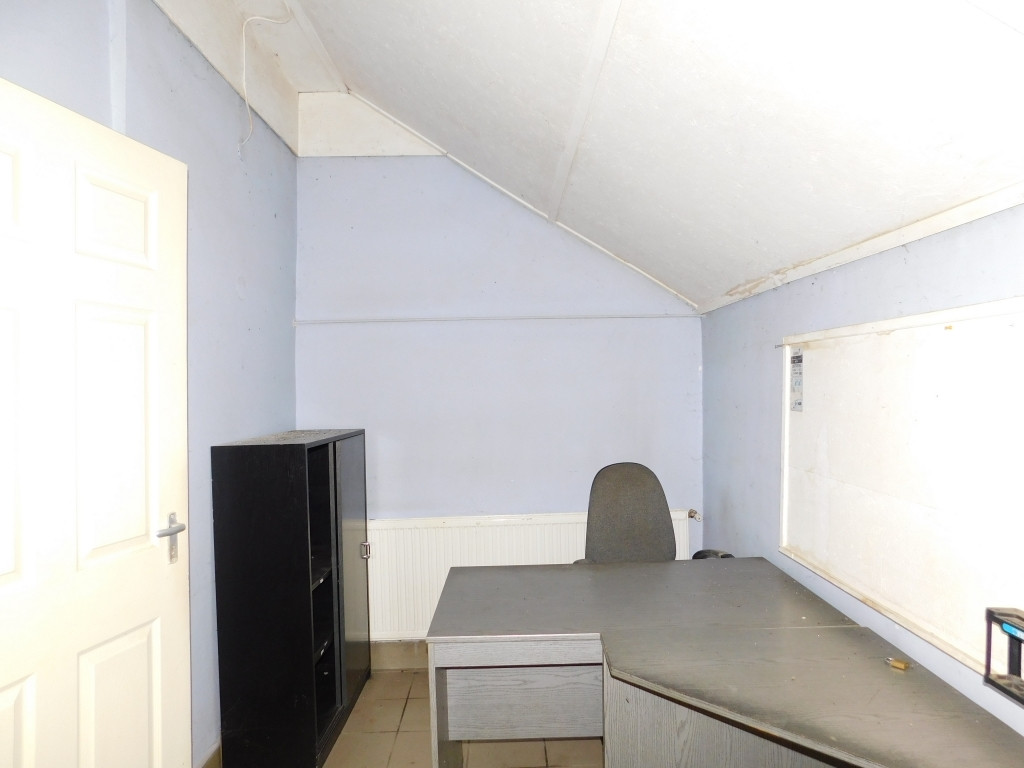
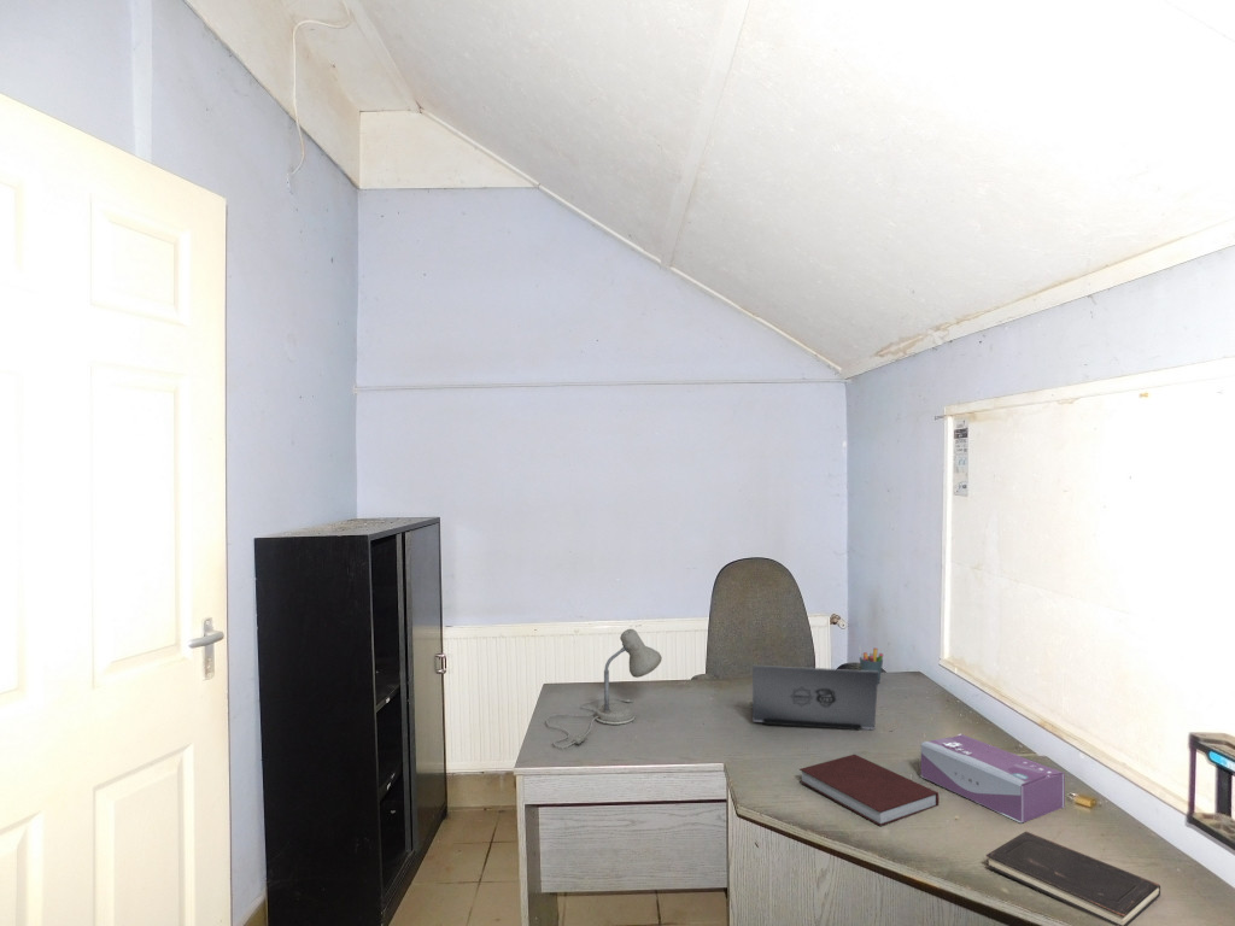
+ laptop (810, 687)
+ hardcover book (1070, 874)
+ pen holder (871, 663)
+ notebook (866, 786)
+ tissue box (989, 773)
+ desk lamp (604, 676)
